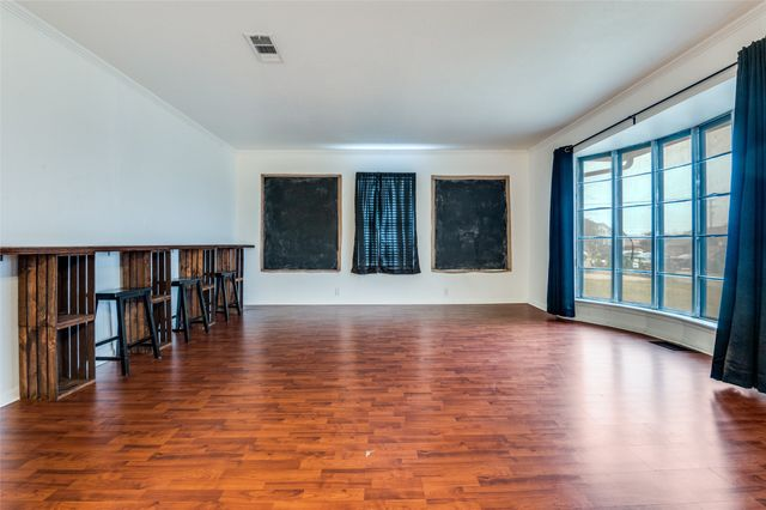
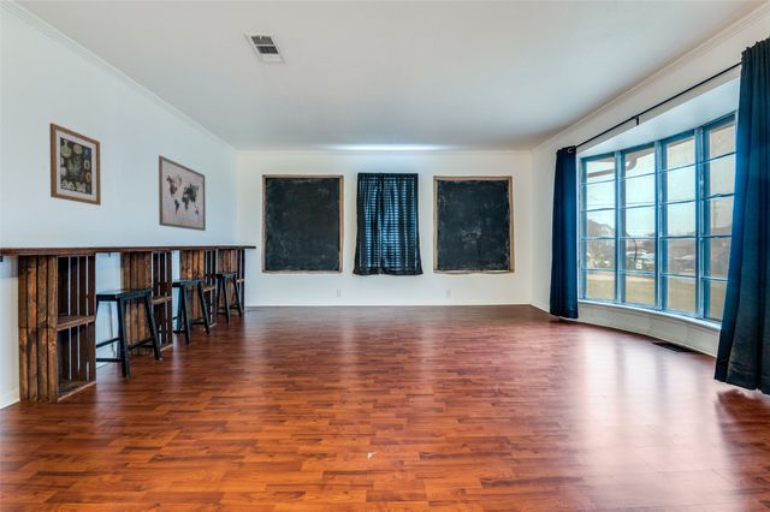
+ wall art (184, 197)
+ wall art (77, 167)
